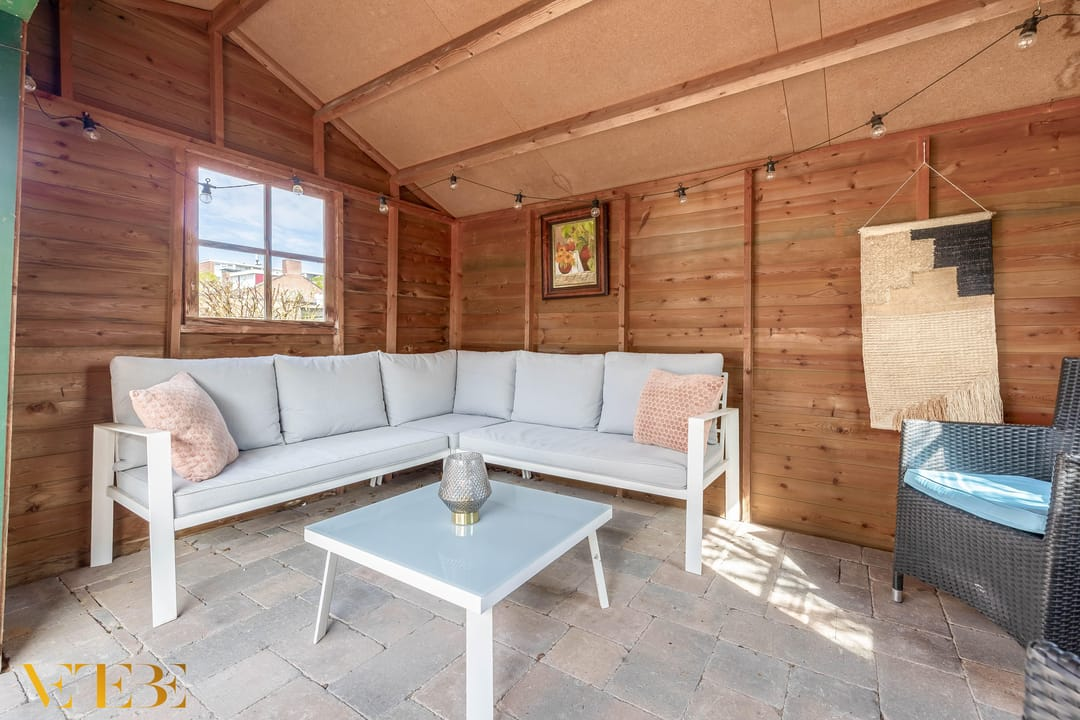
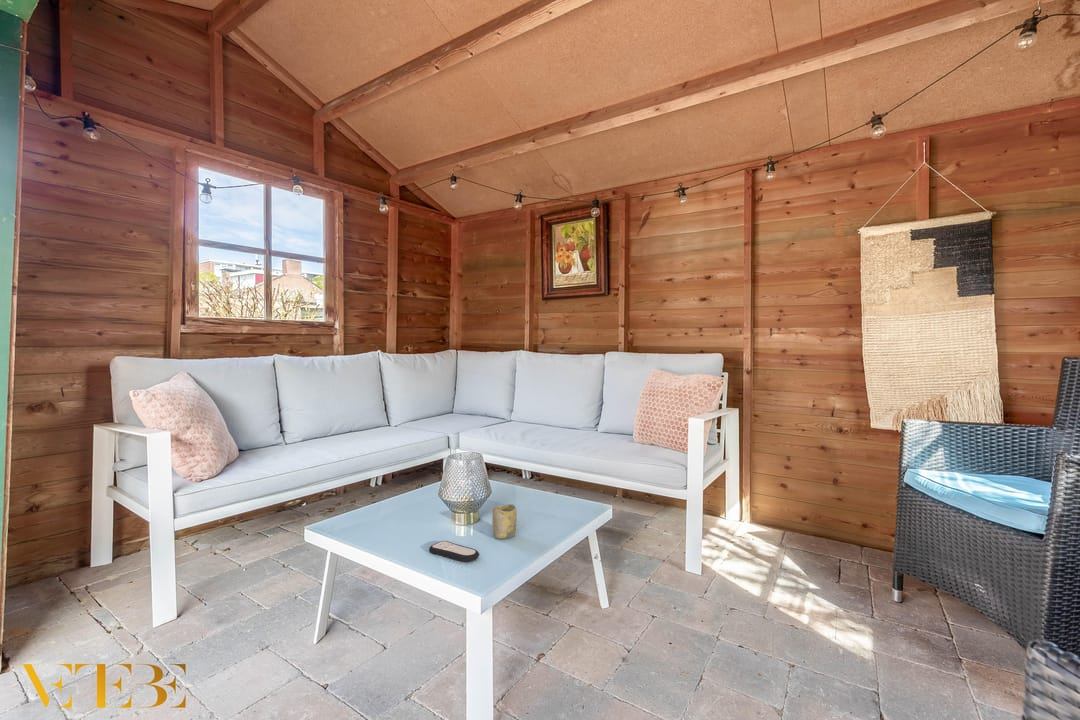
+ remote control (454, 551)
+ cup (504, 521)
